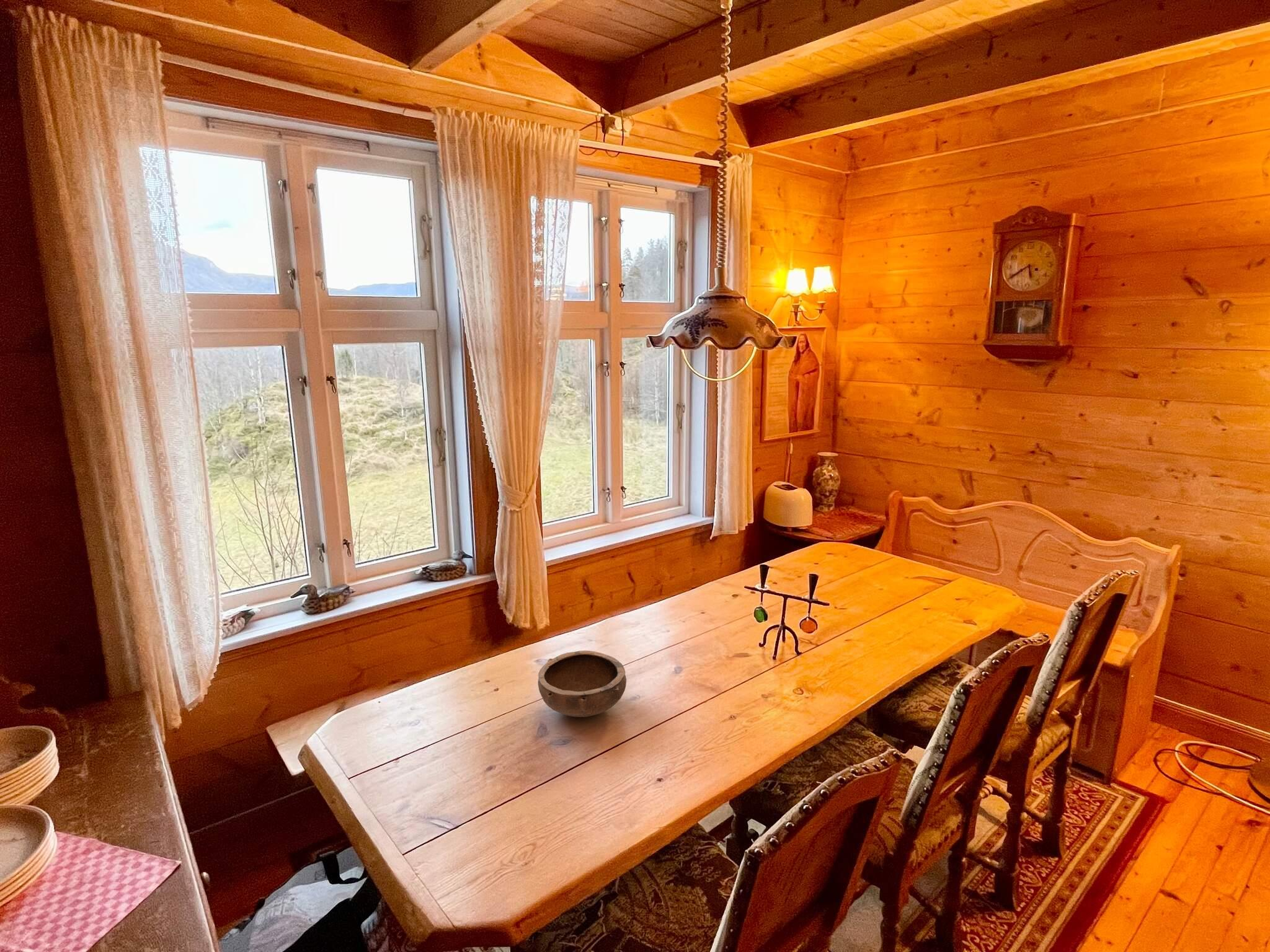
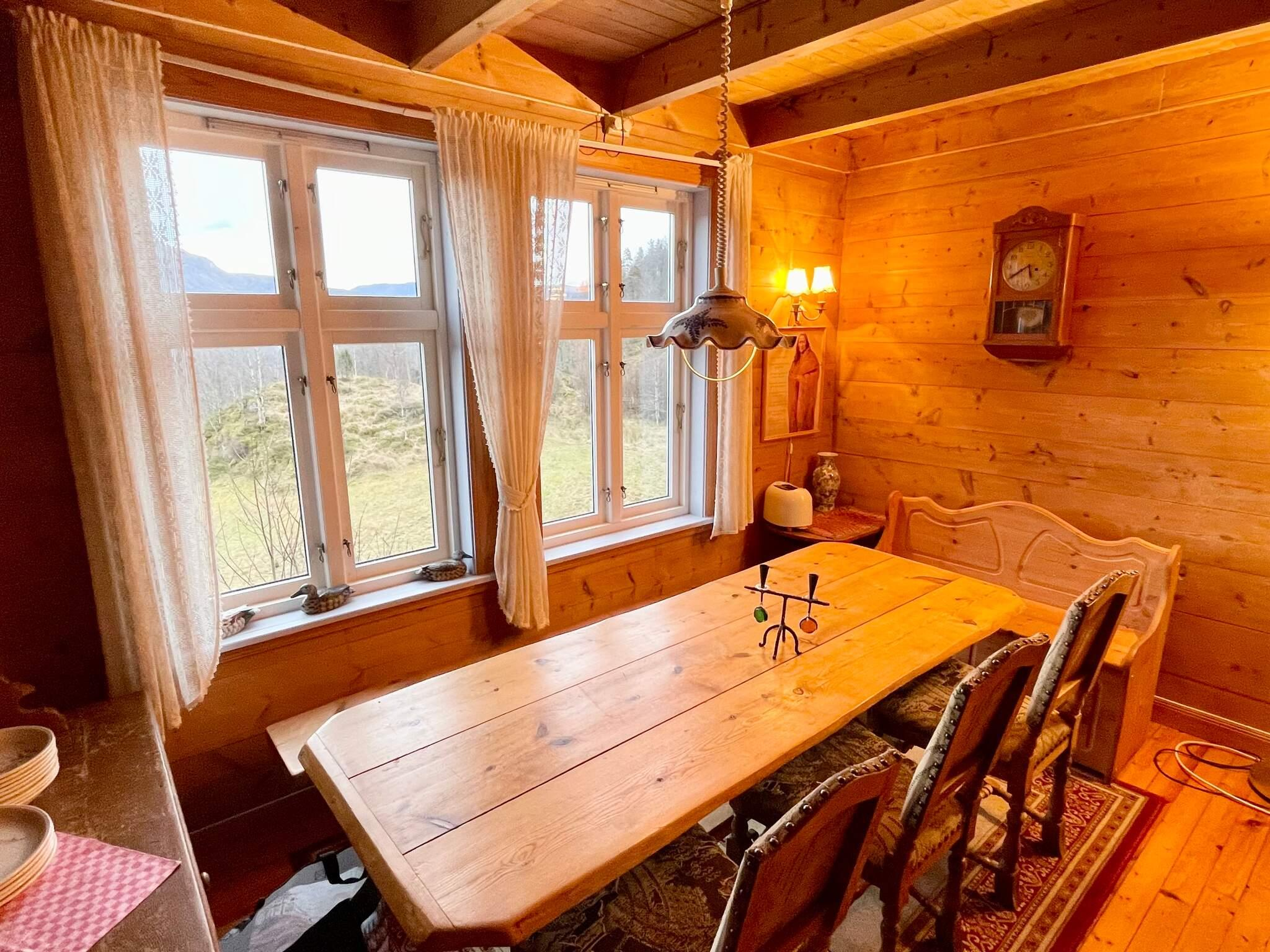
- bowl (580, 689)
